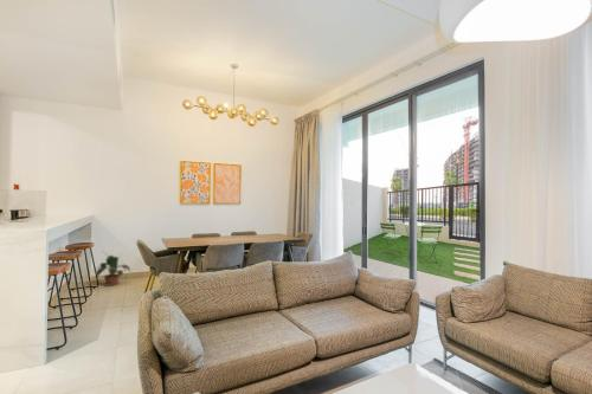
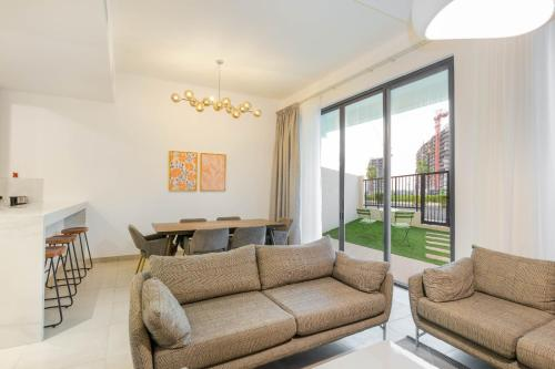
- potted plant (111, 266)
